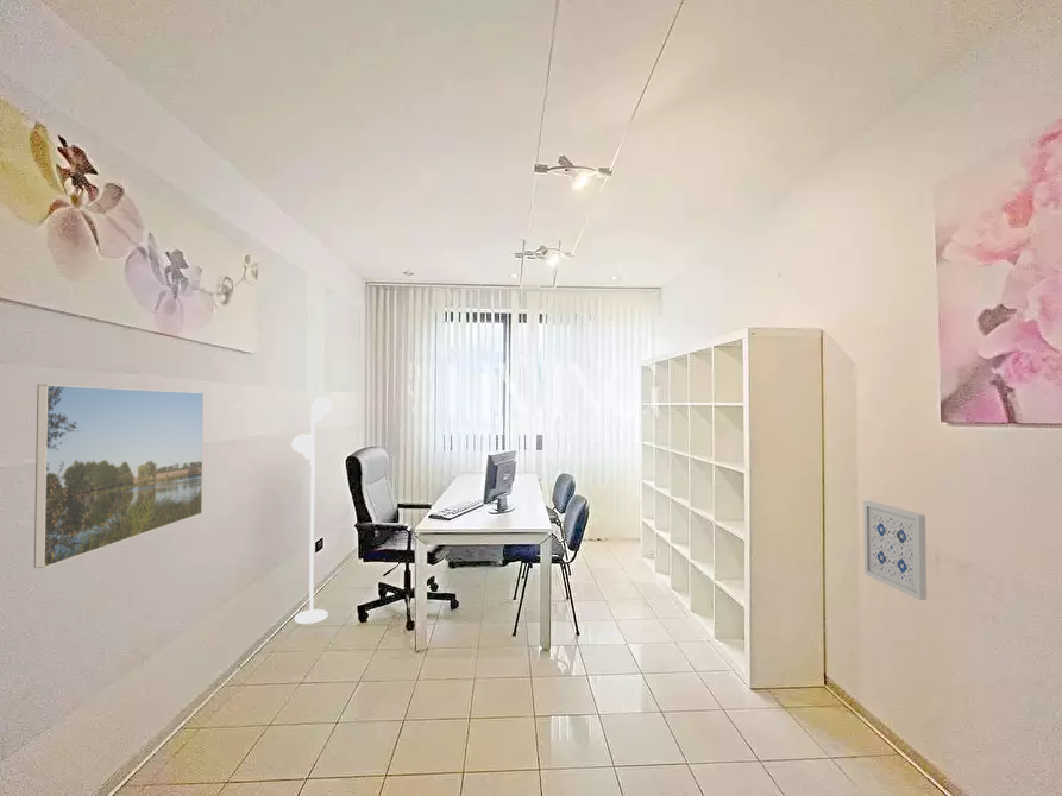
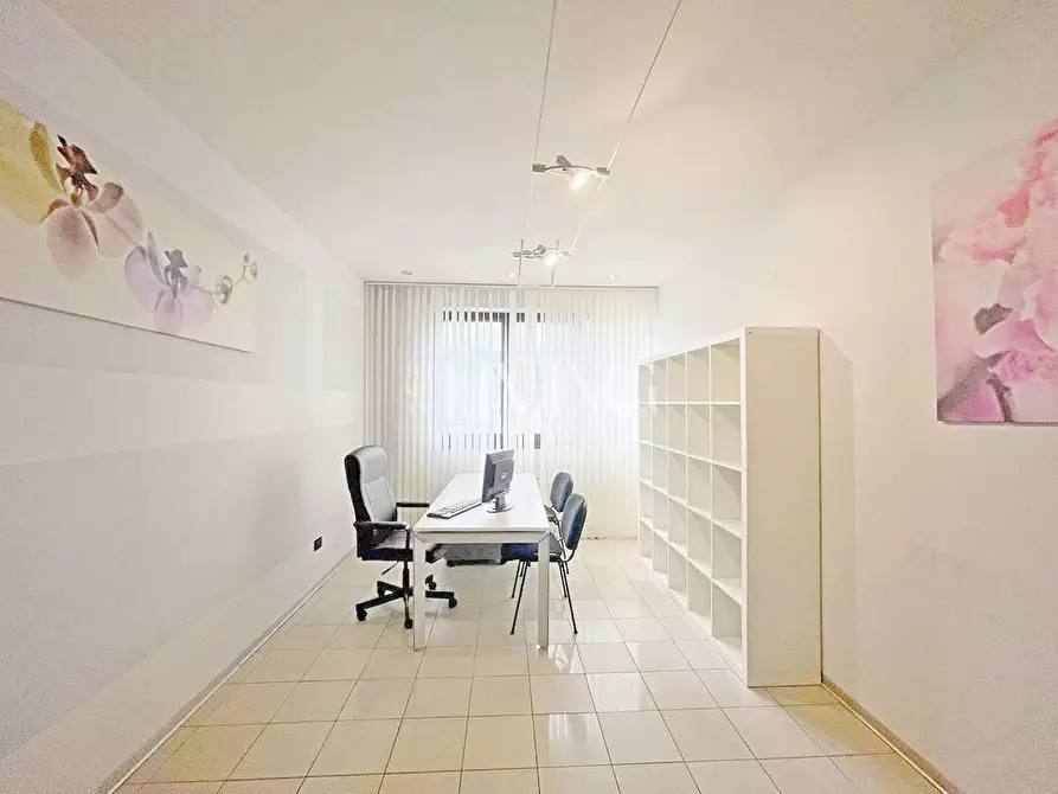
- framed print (136, 462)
- wall art (892, 547)
- floor lamp (312, 506)
